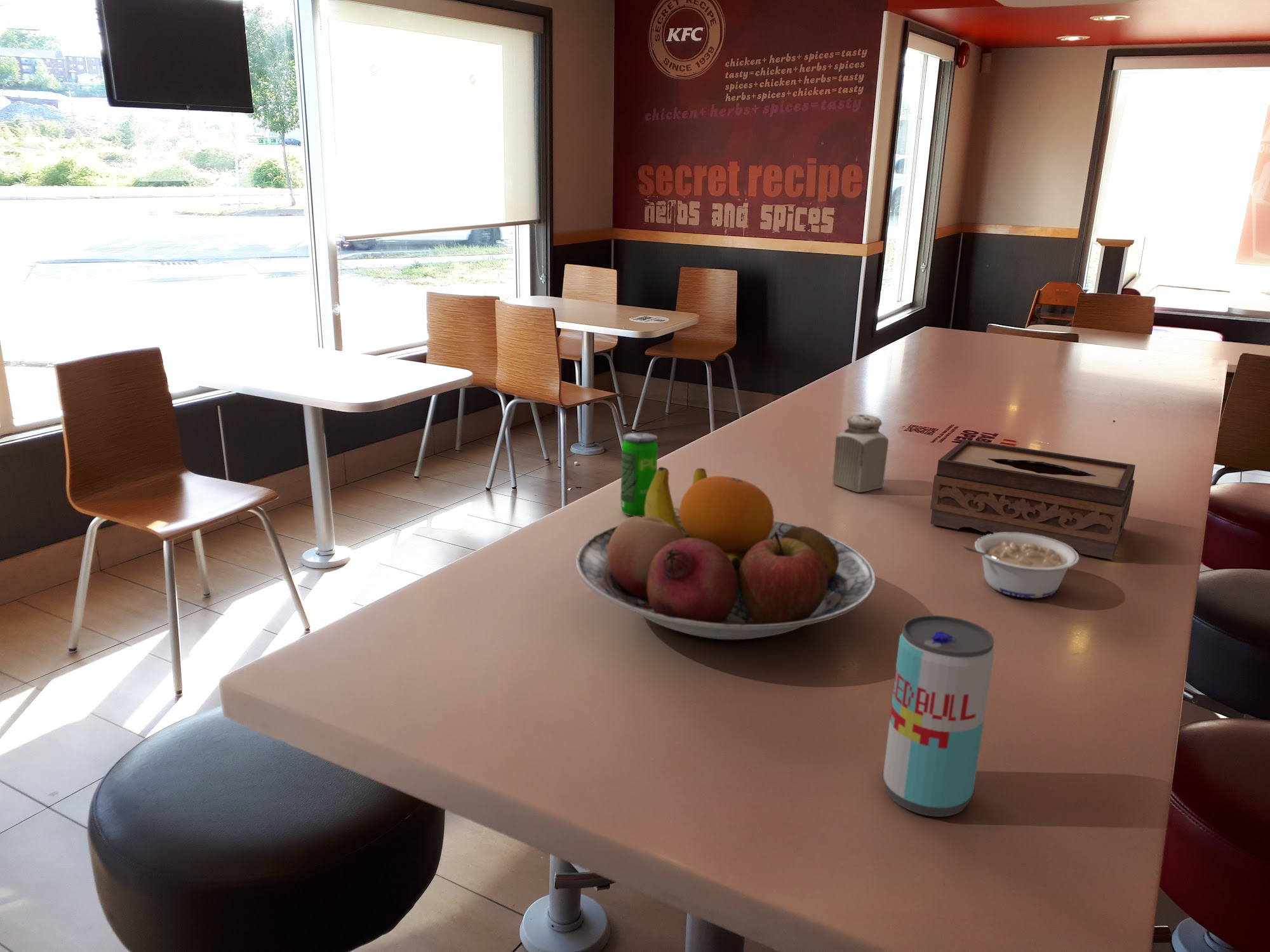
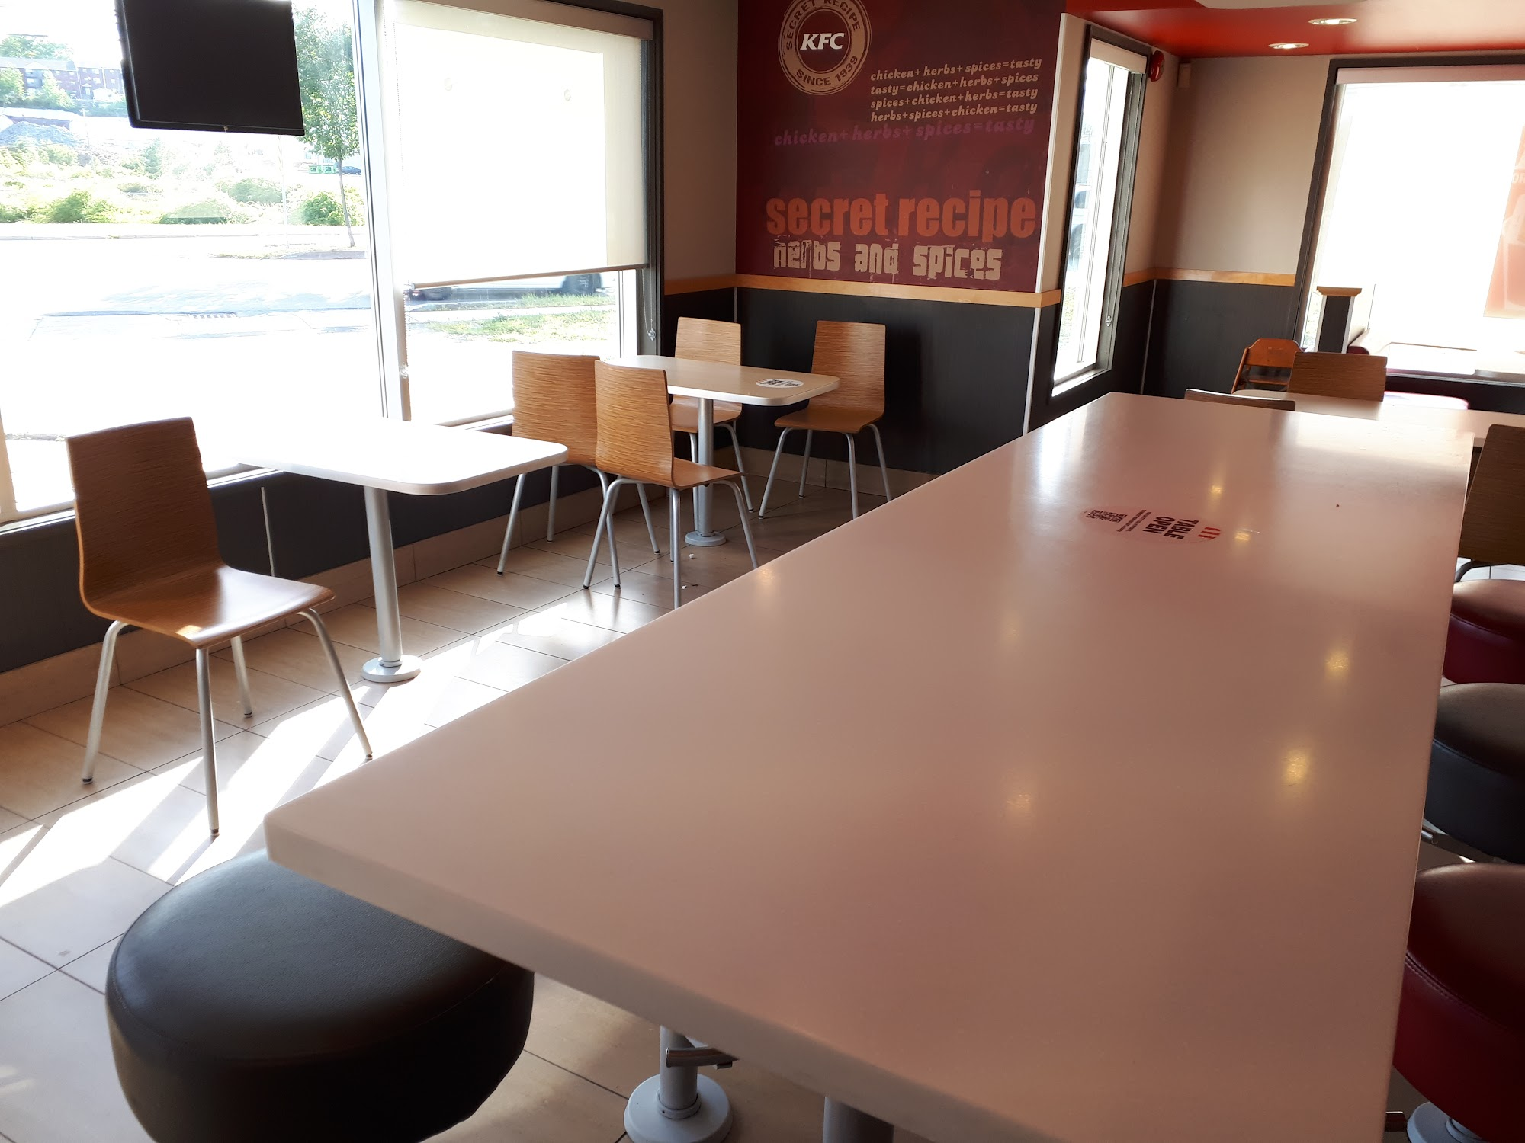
- tissue box (1032, 494)
- fruit bowl (724, 550)
- salt shaker (860, 451)
- beverage can (937, 714)
- legume (1022, 565)
- beverage can (639, 474)
